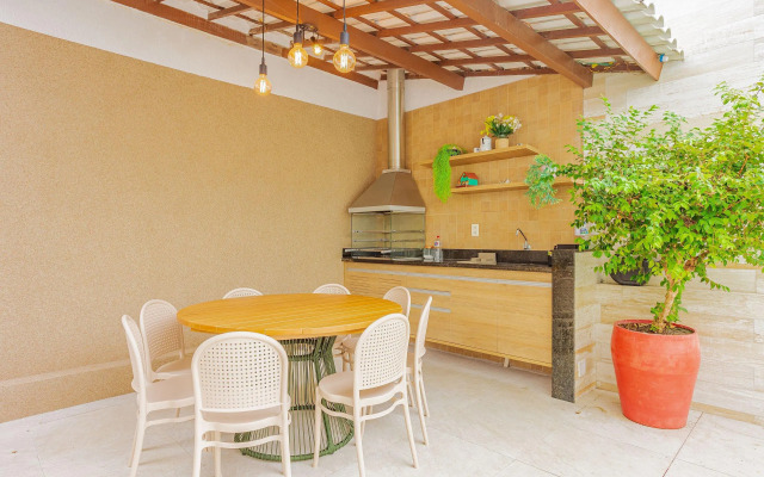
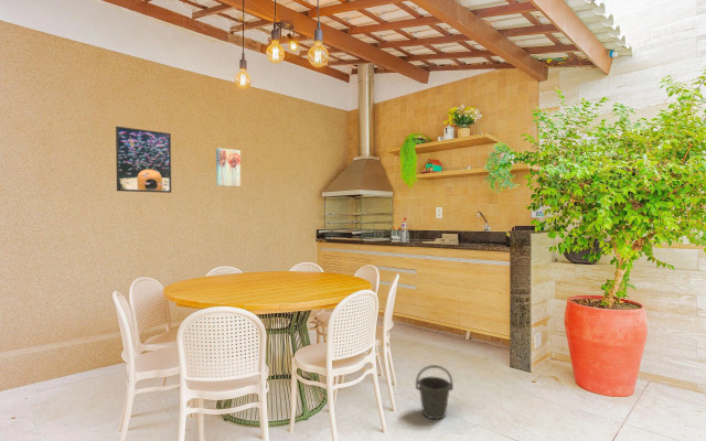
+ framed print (145, 161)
+ bucket (434, 389)
+ wall art (228, 168)
